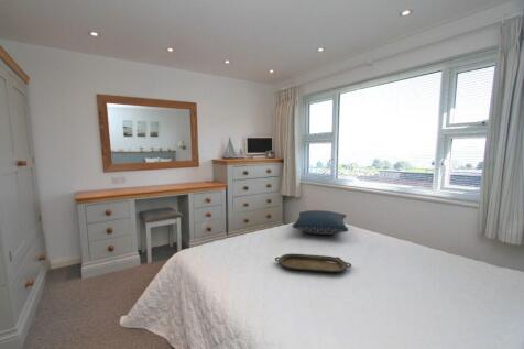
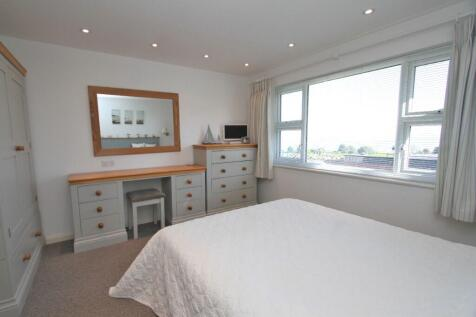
- serving tray (312, 263)
- pillow (320, 221)
